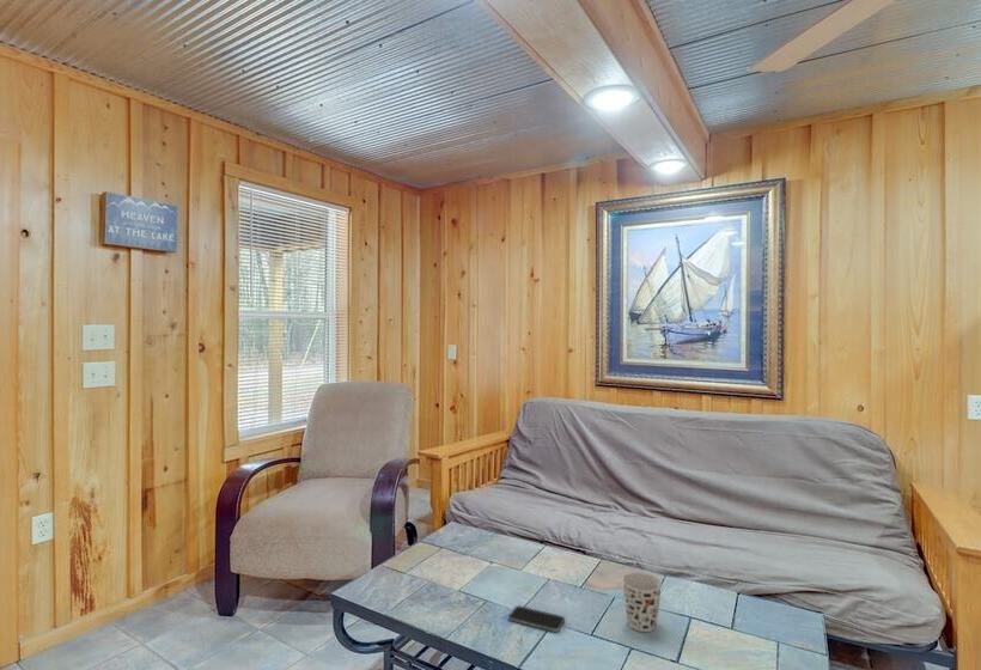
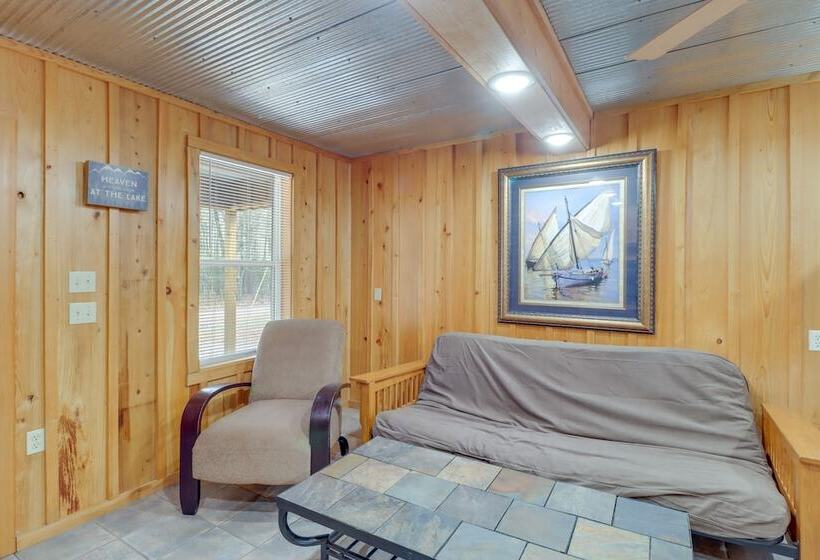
- smartphone (536, 617)
- cup (641, 602)
